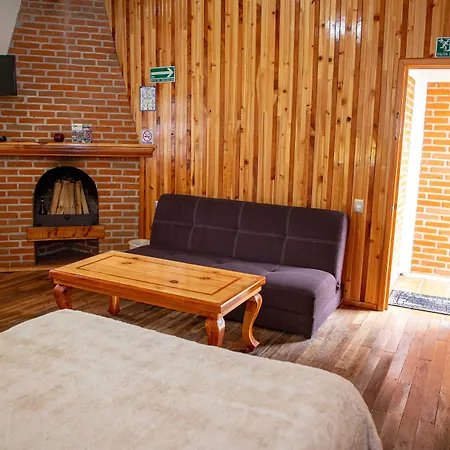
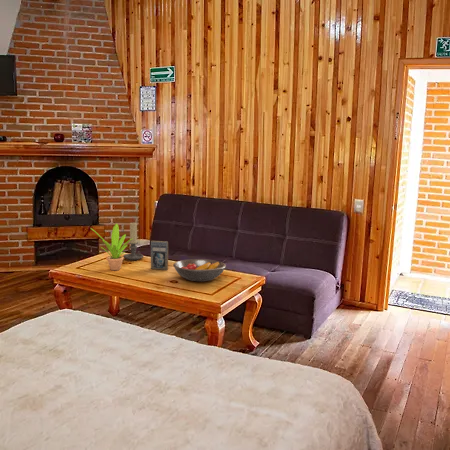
+ potted plant (116, 248)
+ book (159, 255)
+ fruit bowl (199, 269)
+ candle holder (134, 240)
